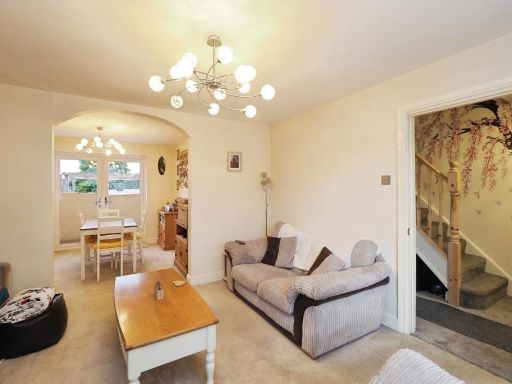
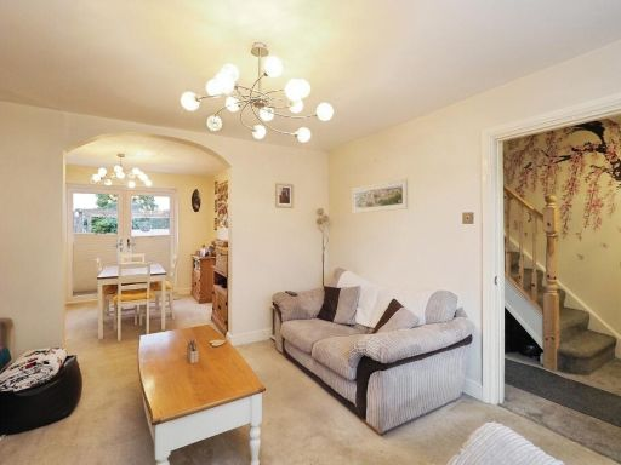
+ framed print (376, 197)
